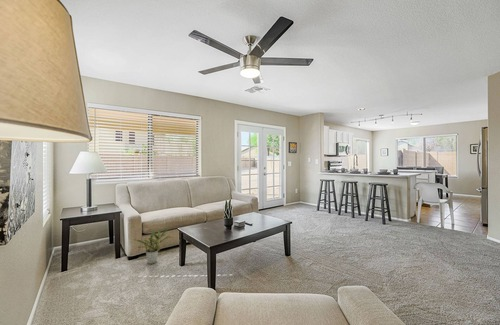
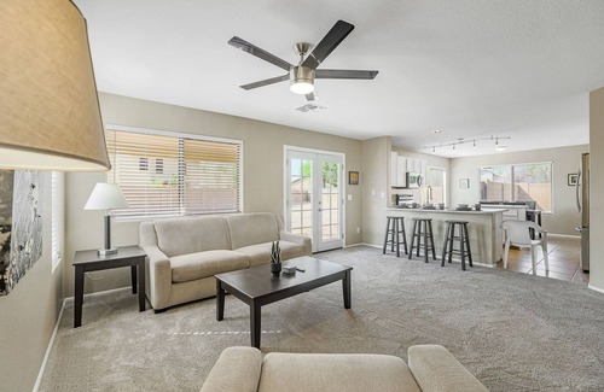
- potted plant (155, 246)
